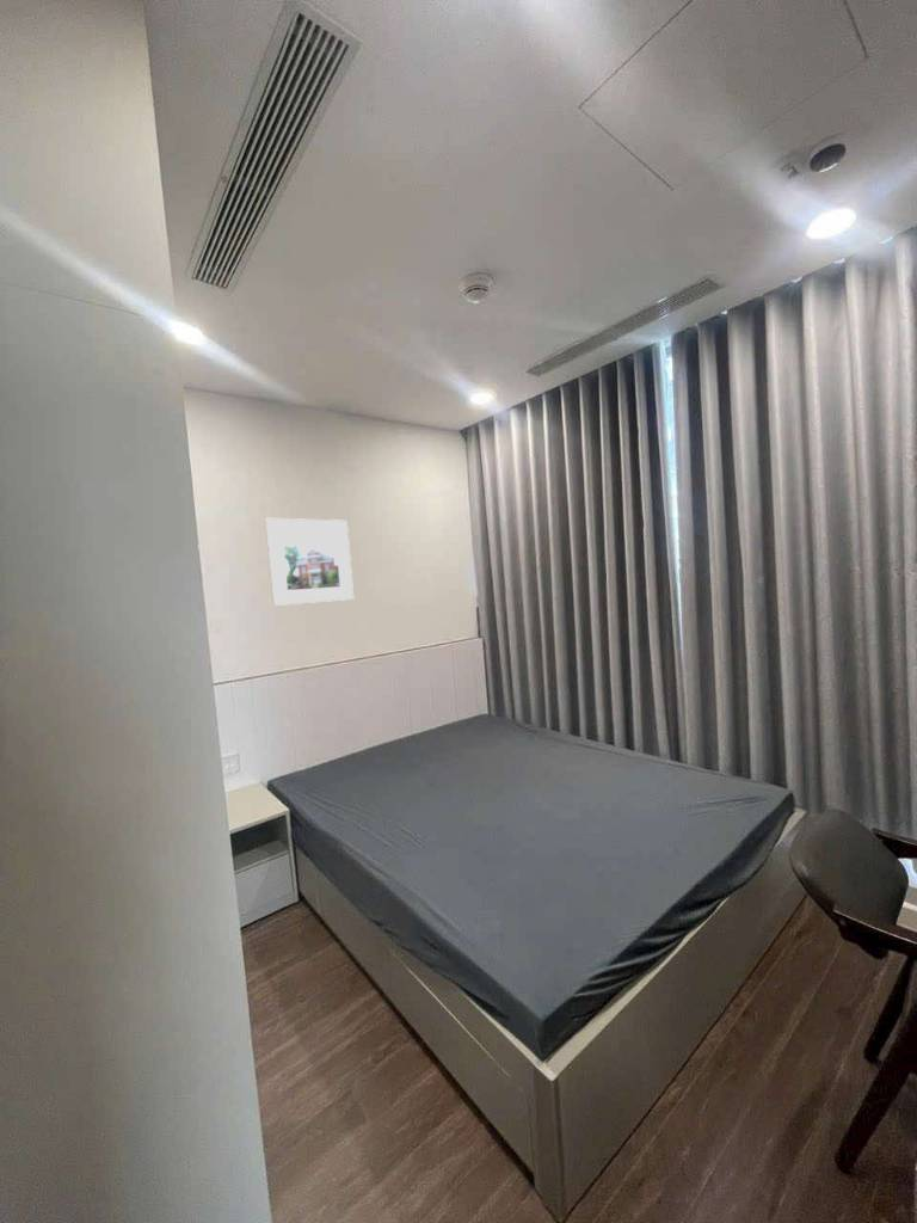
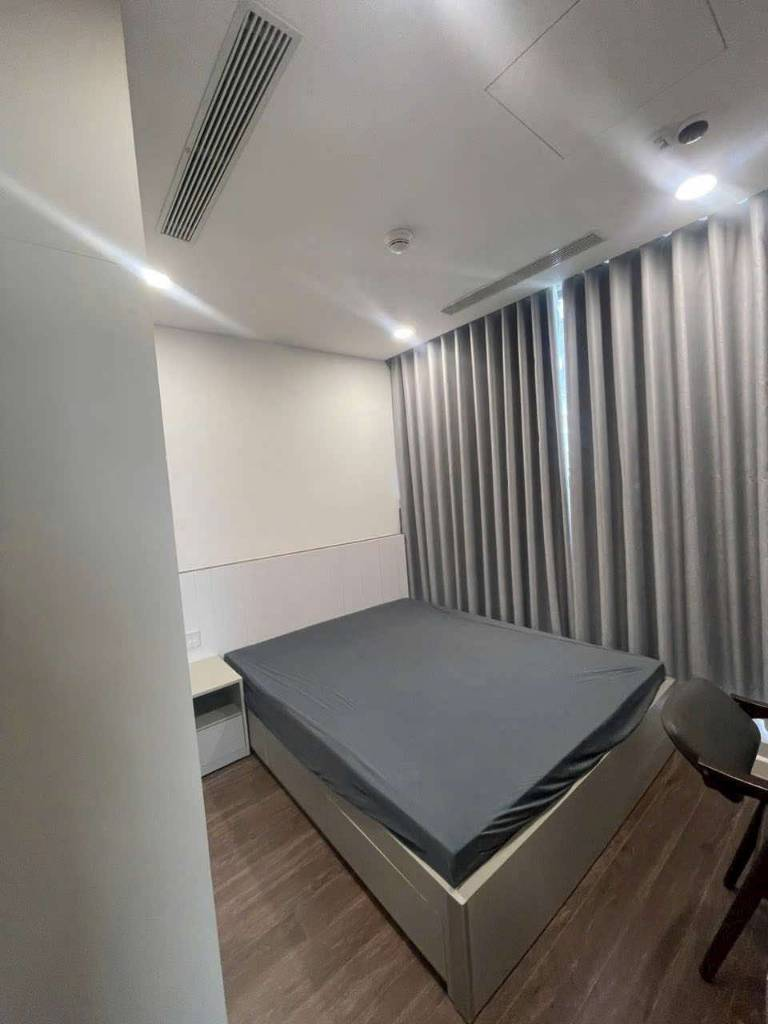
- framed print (312, 560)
